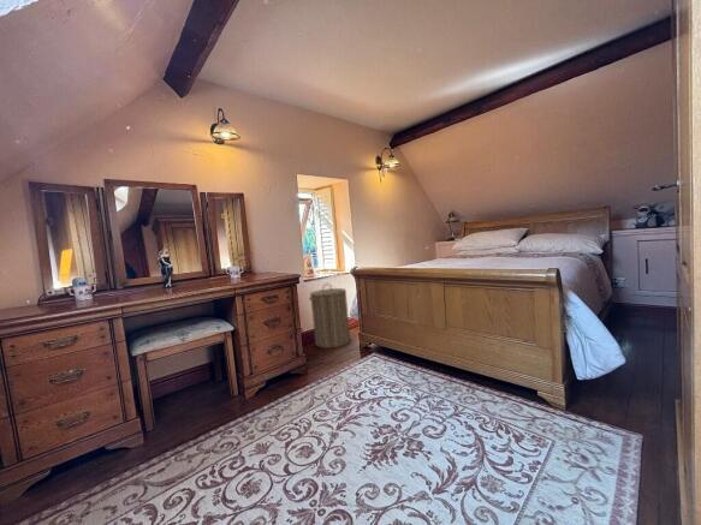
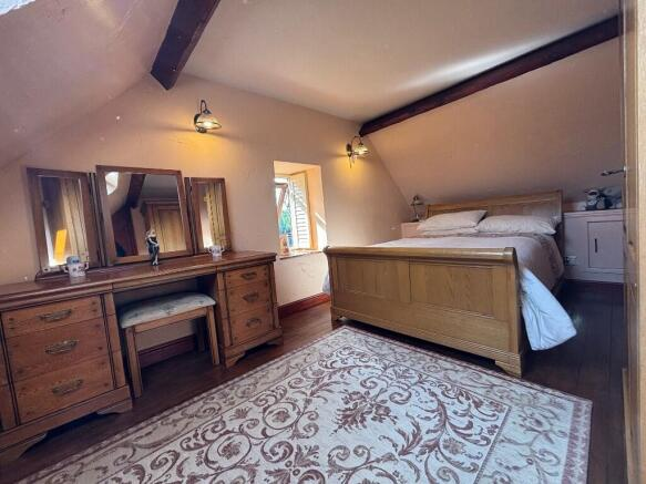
- laundry hamper (329, 312)
